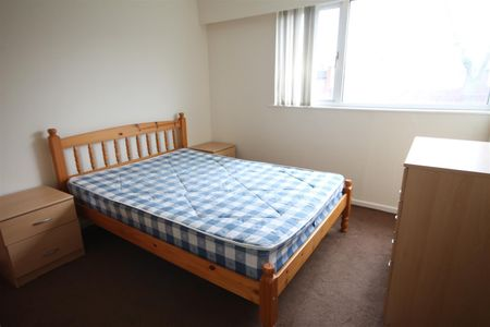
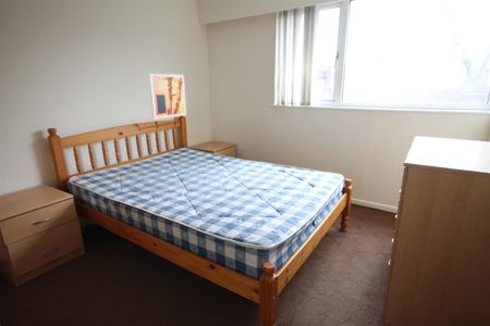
+ wall art (168, 96)
